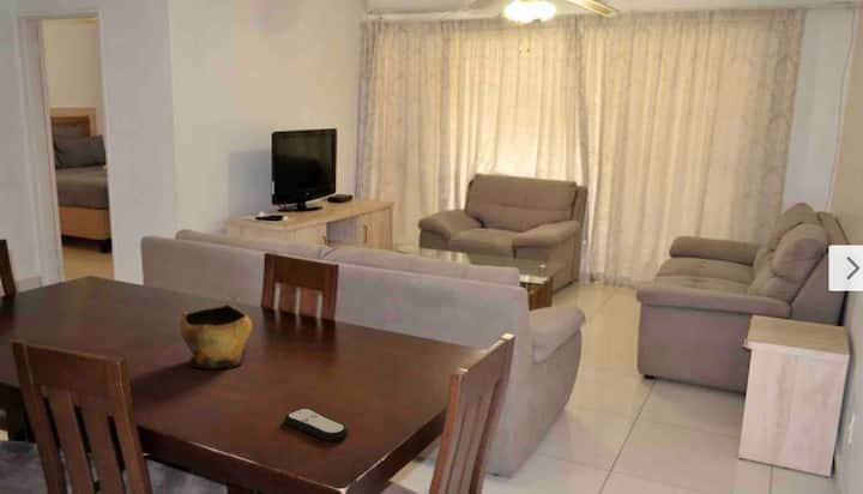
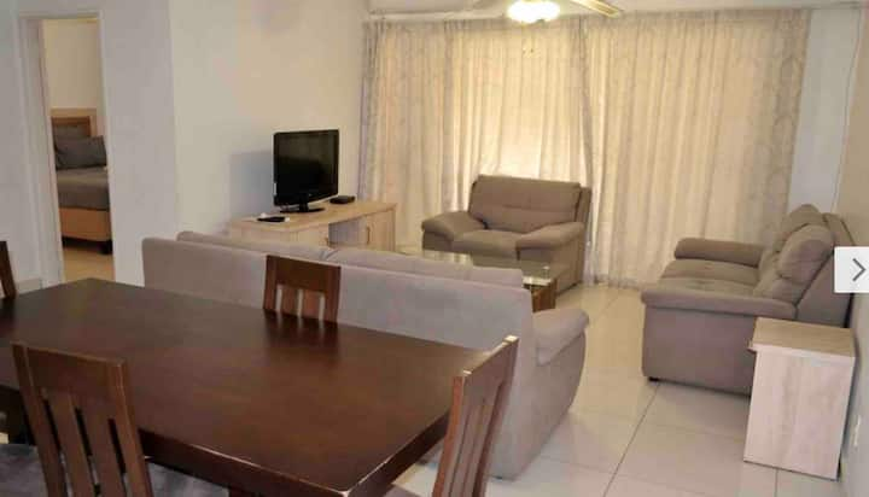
- decorative bowl (216, 336)
- remote control (316, 423)
